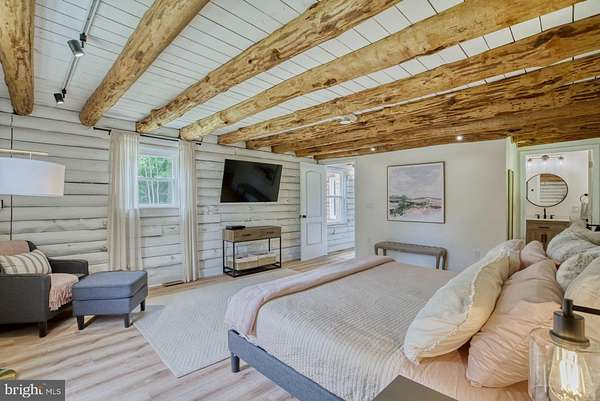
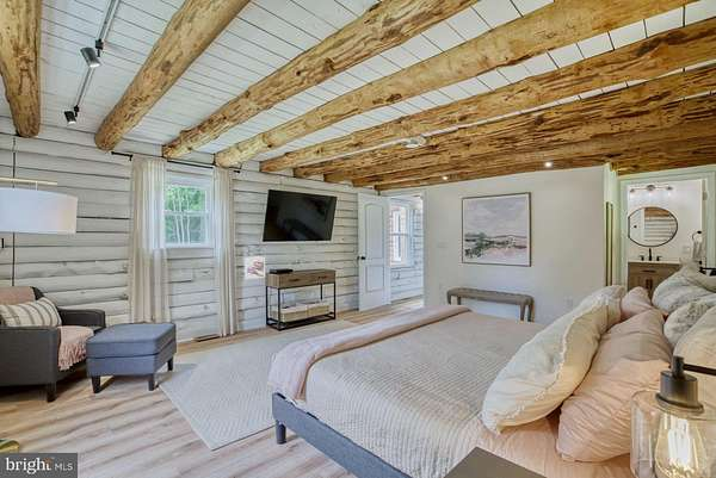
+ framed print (254, 267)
